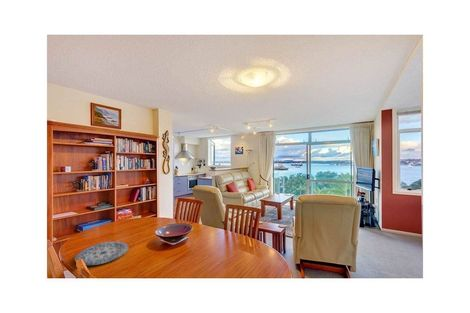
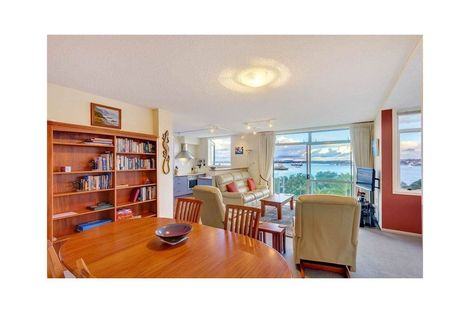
- plate (103, 252)
